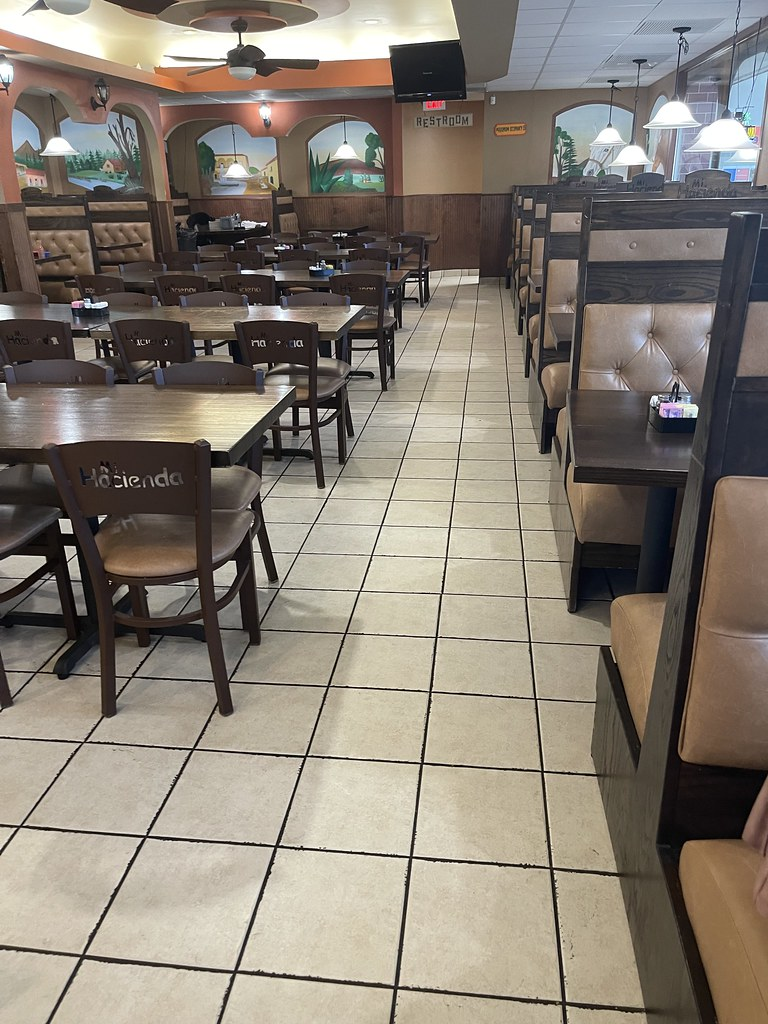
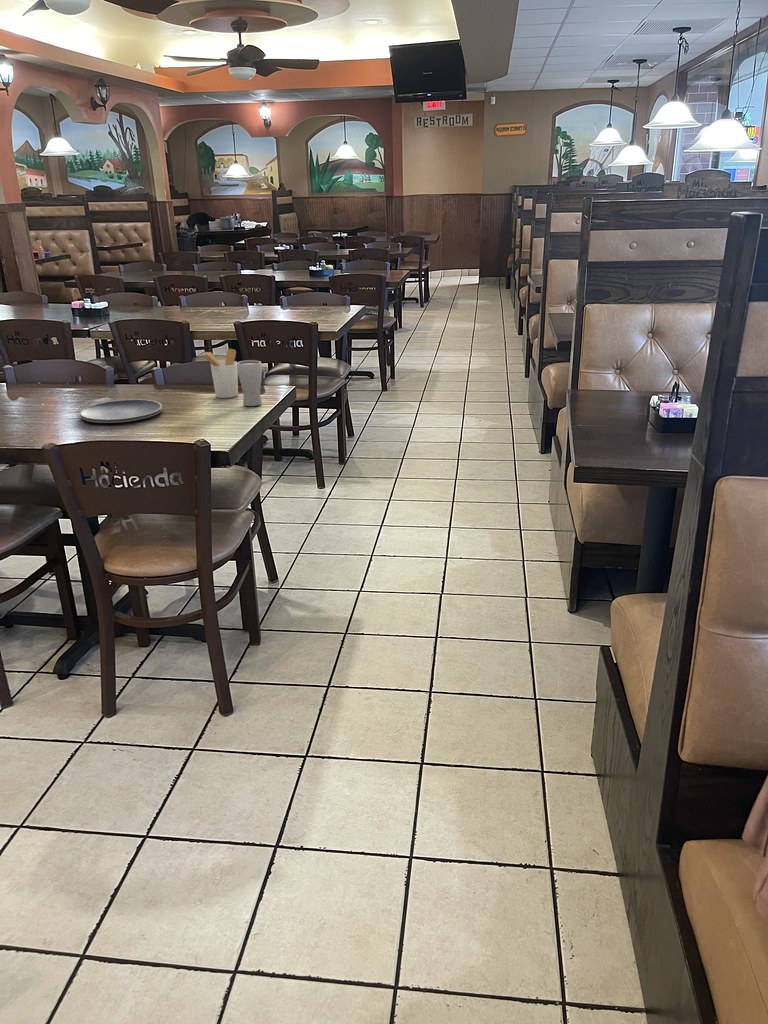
+ drinking glass (250, 383)
+ utensil holder (219, 372)
+ plate (121, 411)
